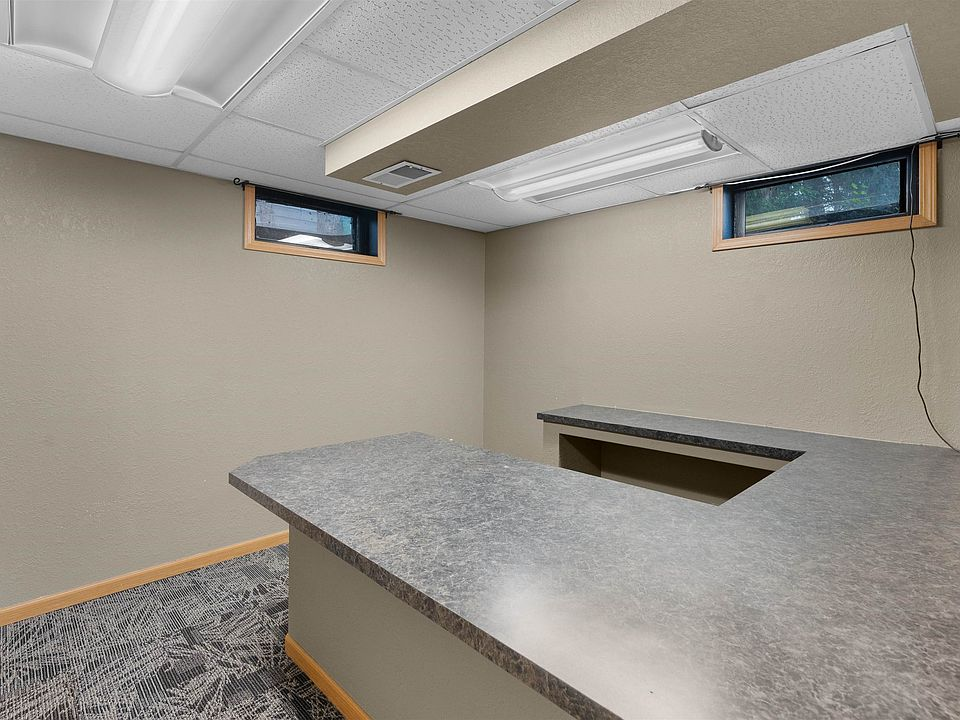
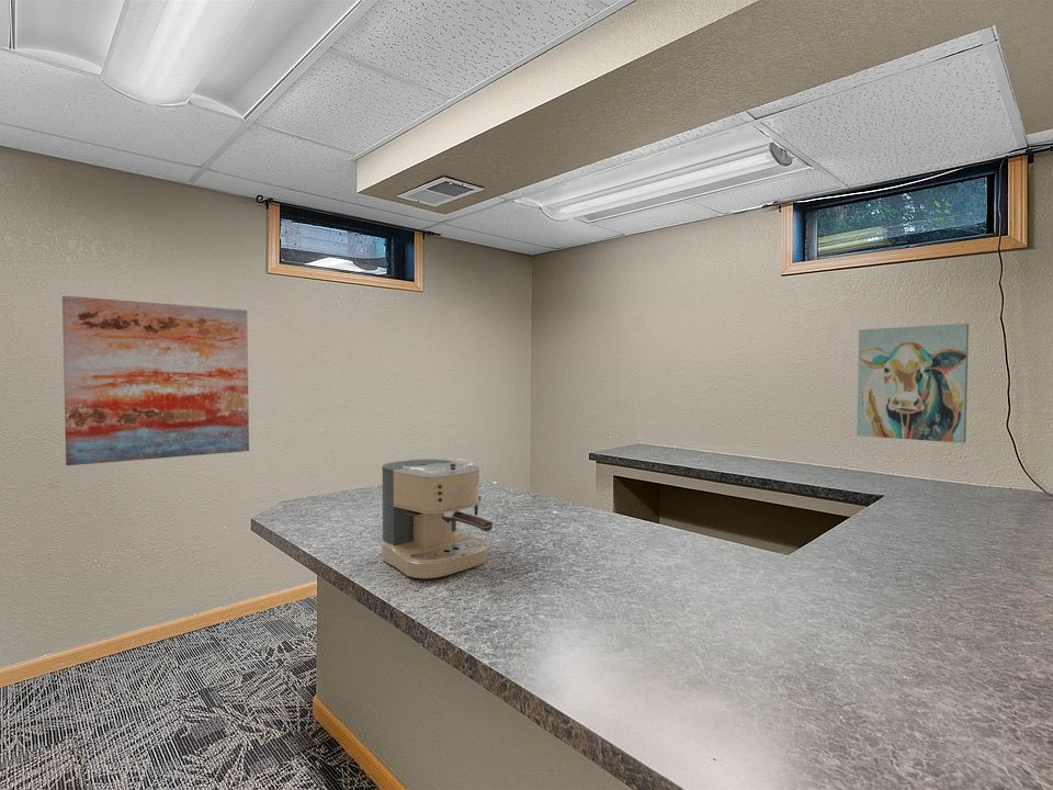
+ coffee maker (440, 511)
+ wall art (909, 383)
+ wall art (163, 381)
